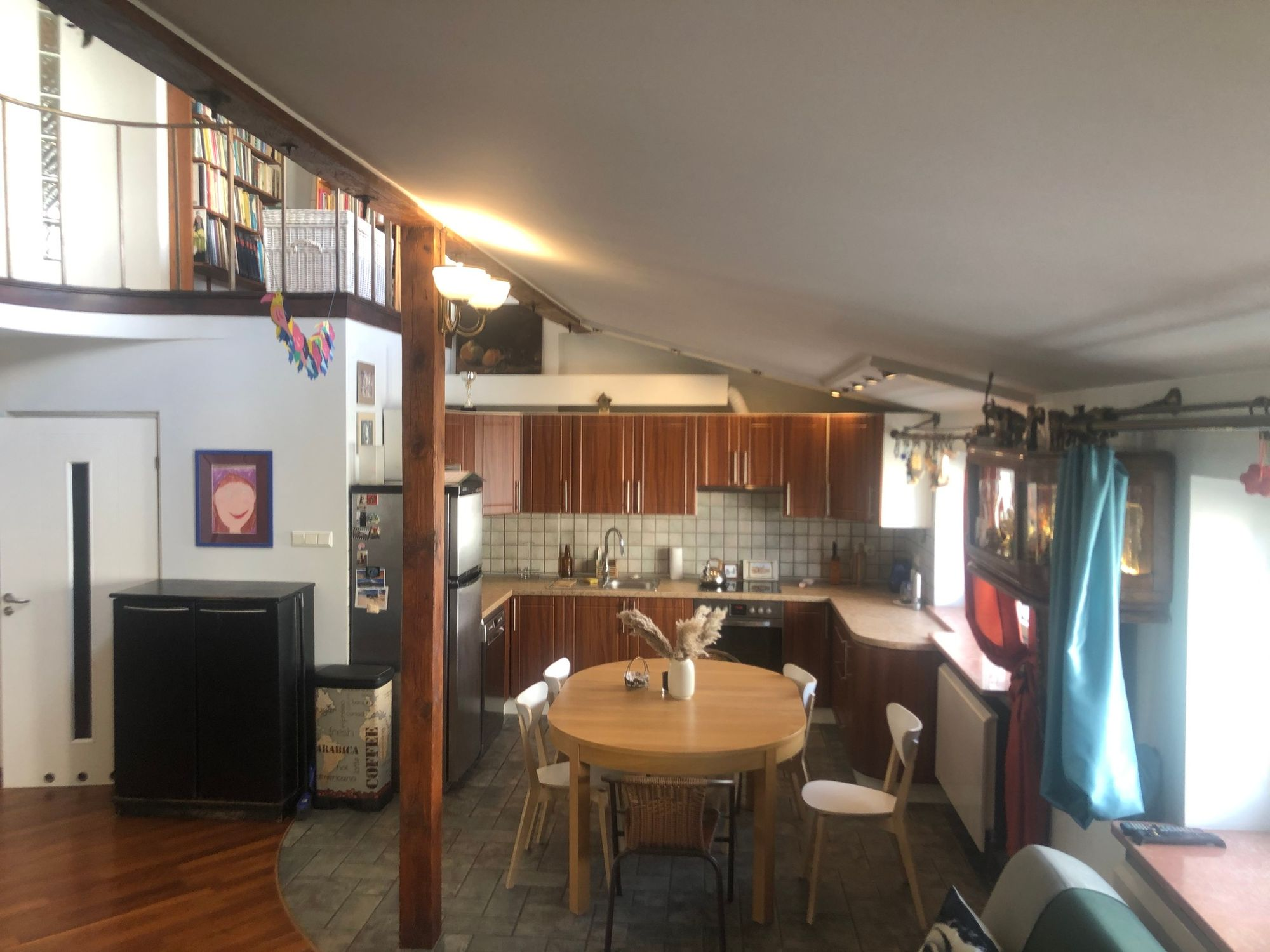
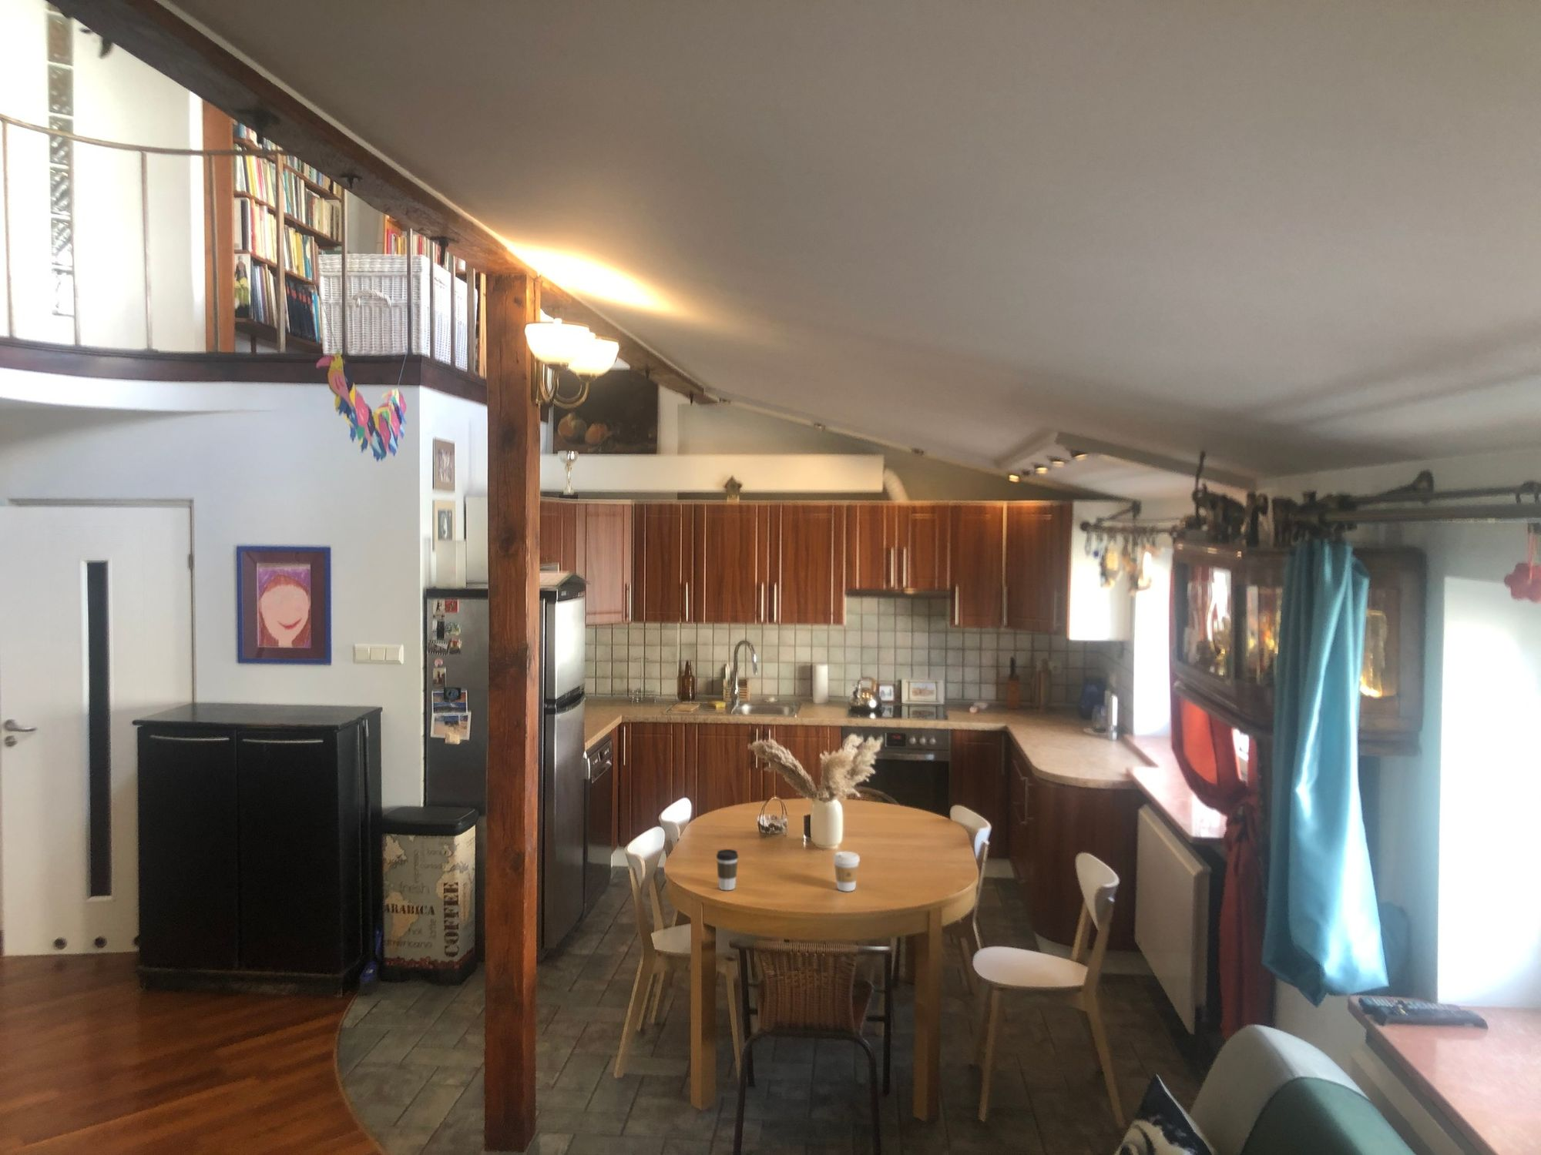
+ coffee cup (846, 870)
+ coffee cup (727, 870)
